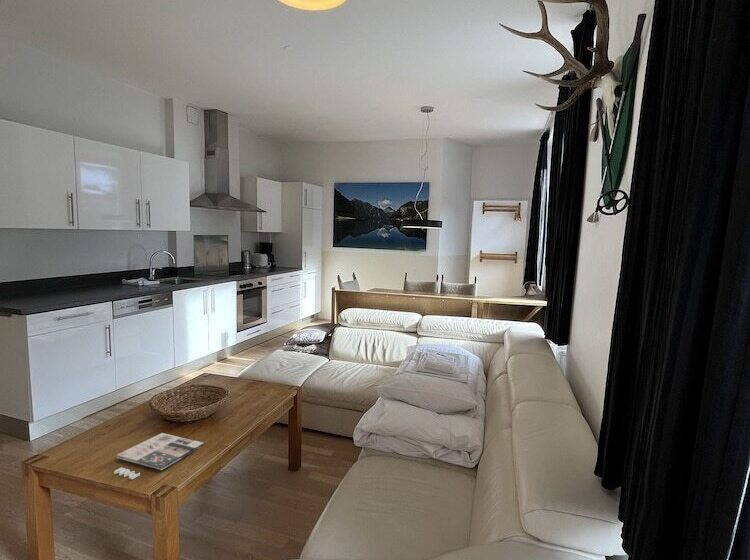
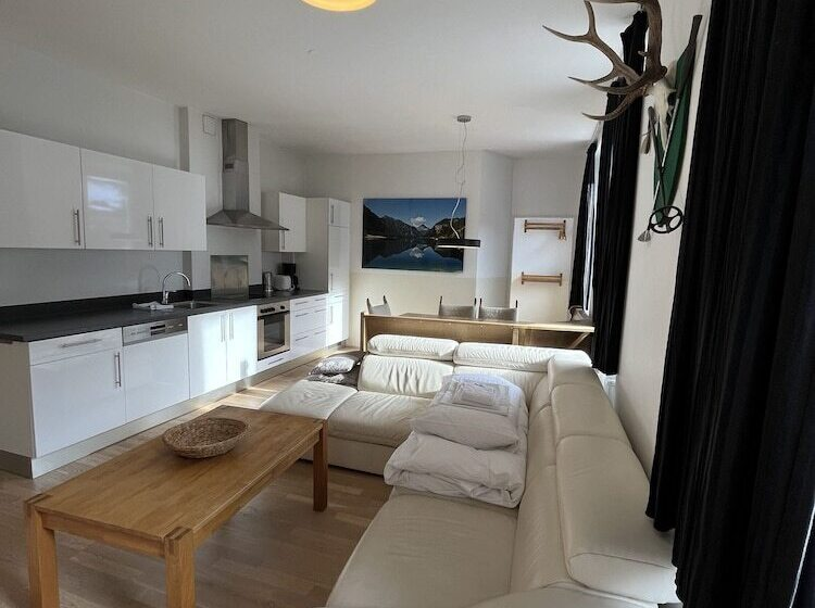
- magazine (154, 454)
